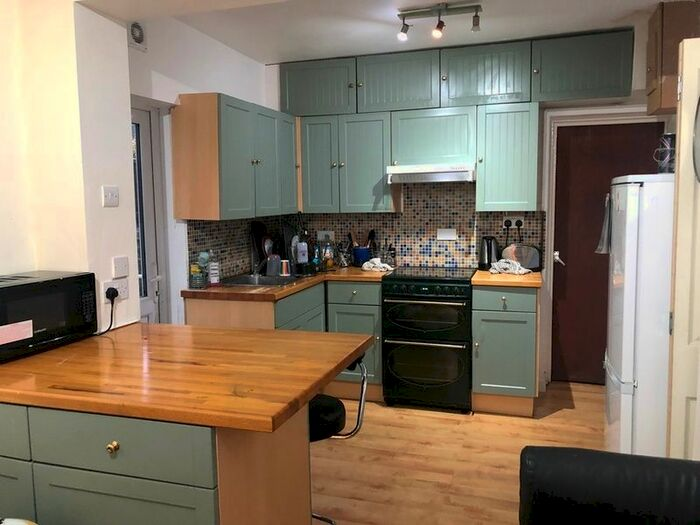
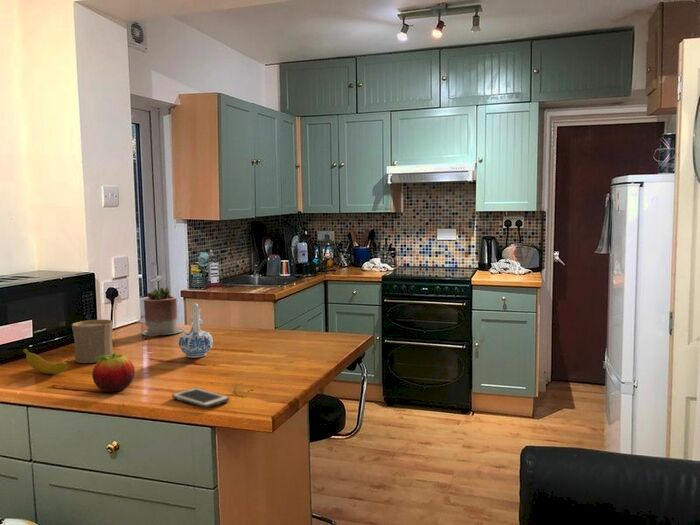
+ cup (93, 340)
+ banana (44, 361)
+ ceramic pitcher (195, 328)
+ cell phone (200, 397)
+ fruit (113, 371)
+ succulent planter (161, 309)
